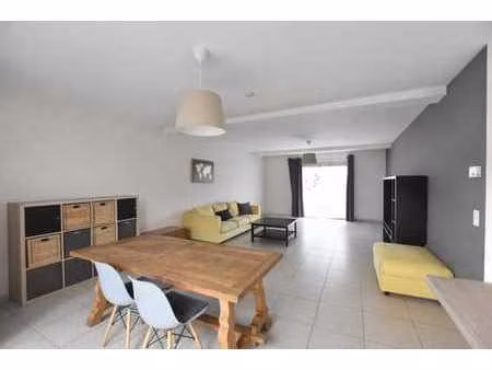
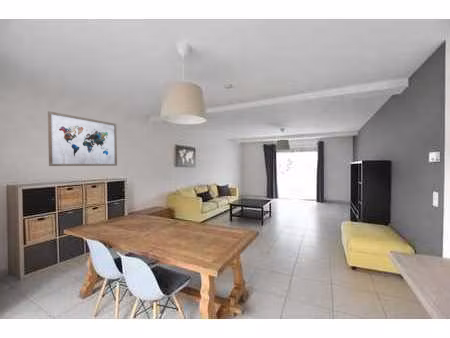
+ wall art (87, 142)
